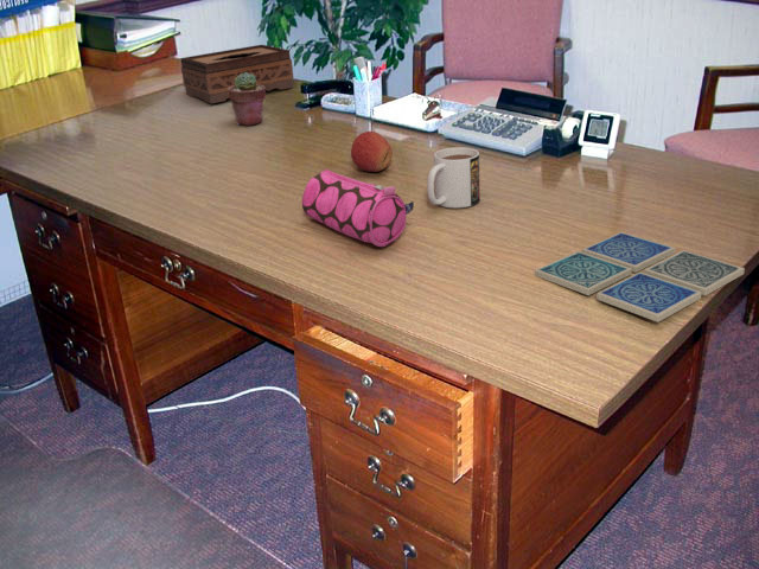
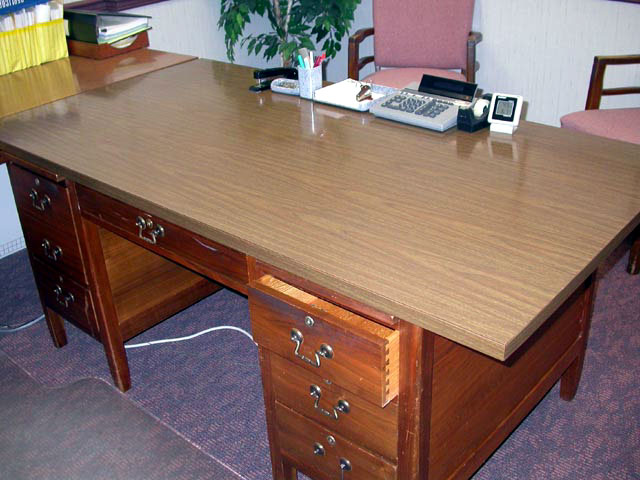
- potted succulent (247, 97)
- pencil case (352, 203)
- drink coaster (637, 273)
- apple (371, 151)
- tissue box (237, 72)
- mug (449, 179)
